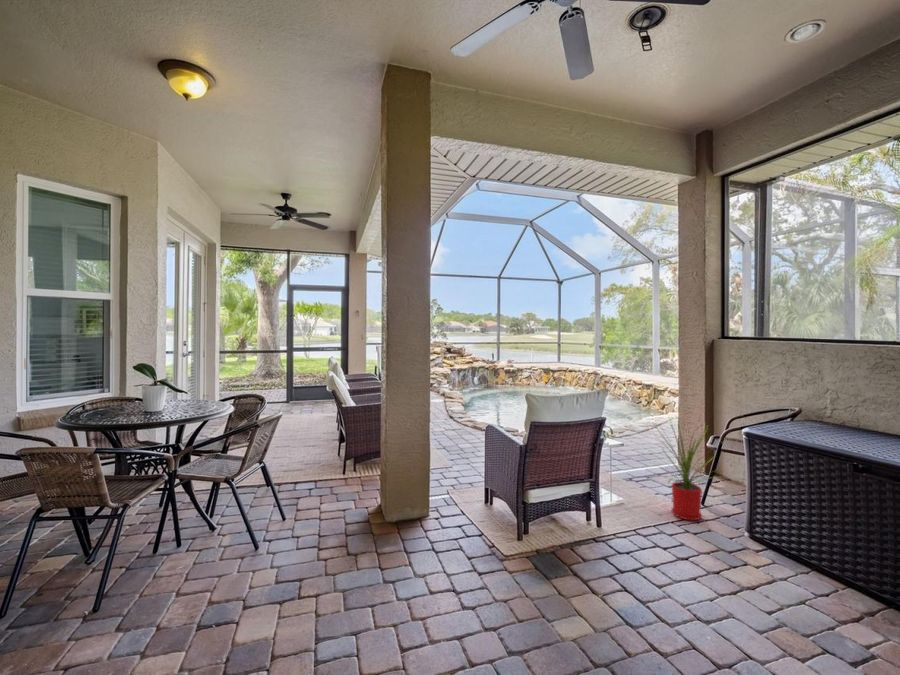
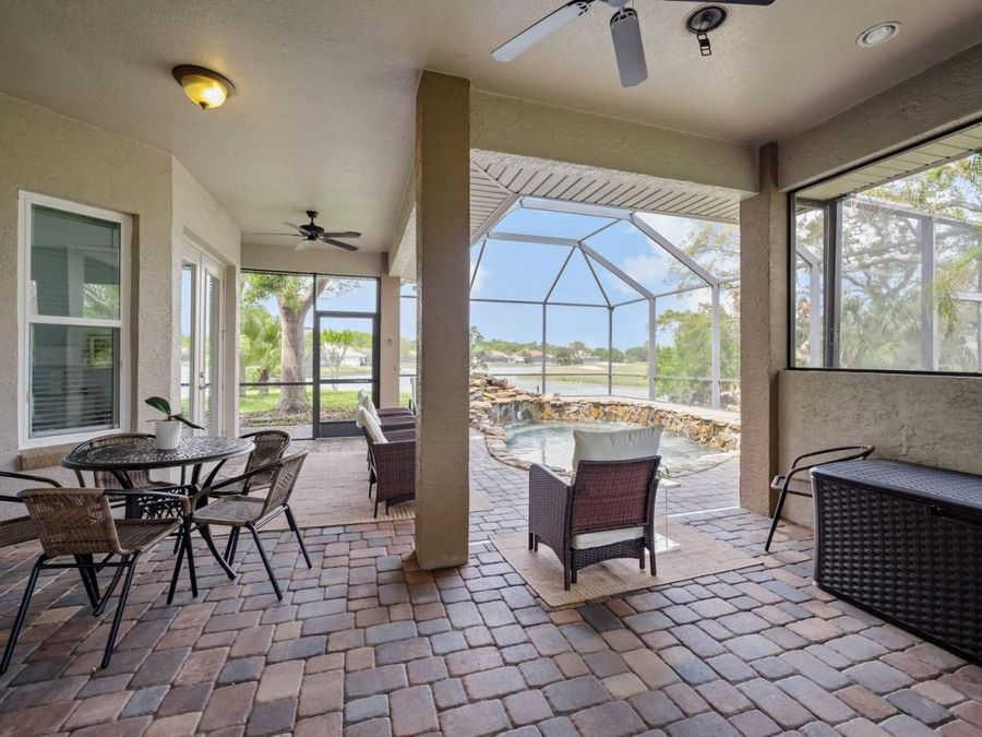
- house plant (687, 467)
